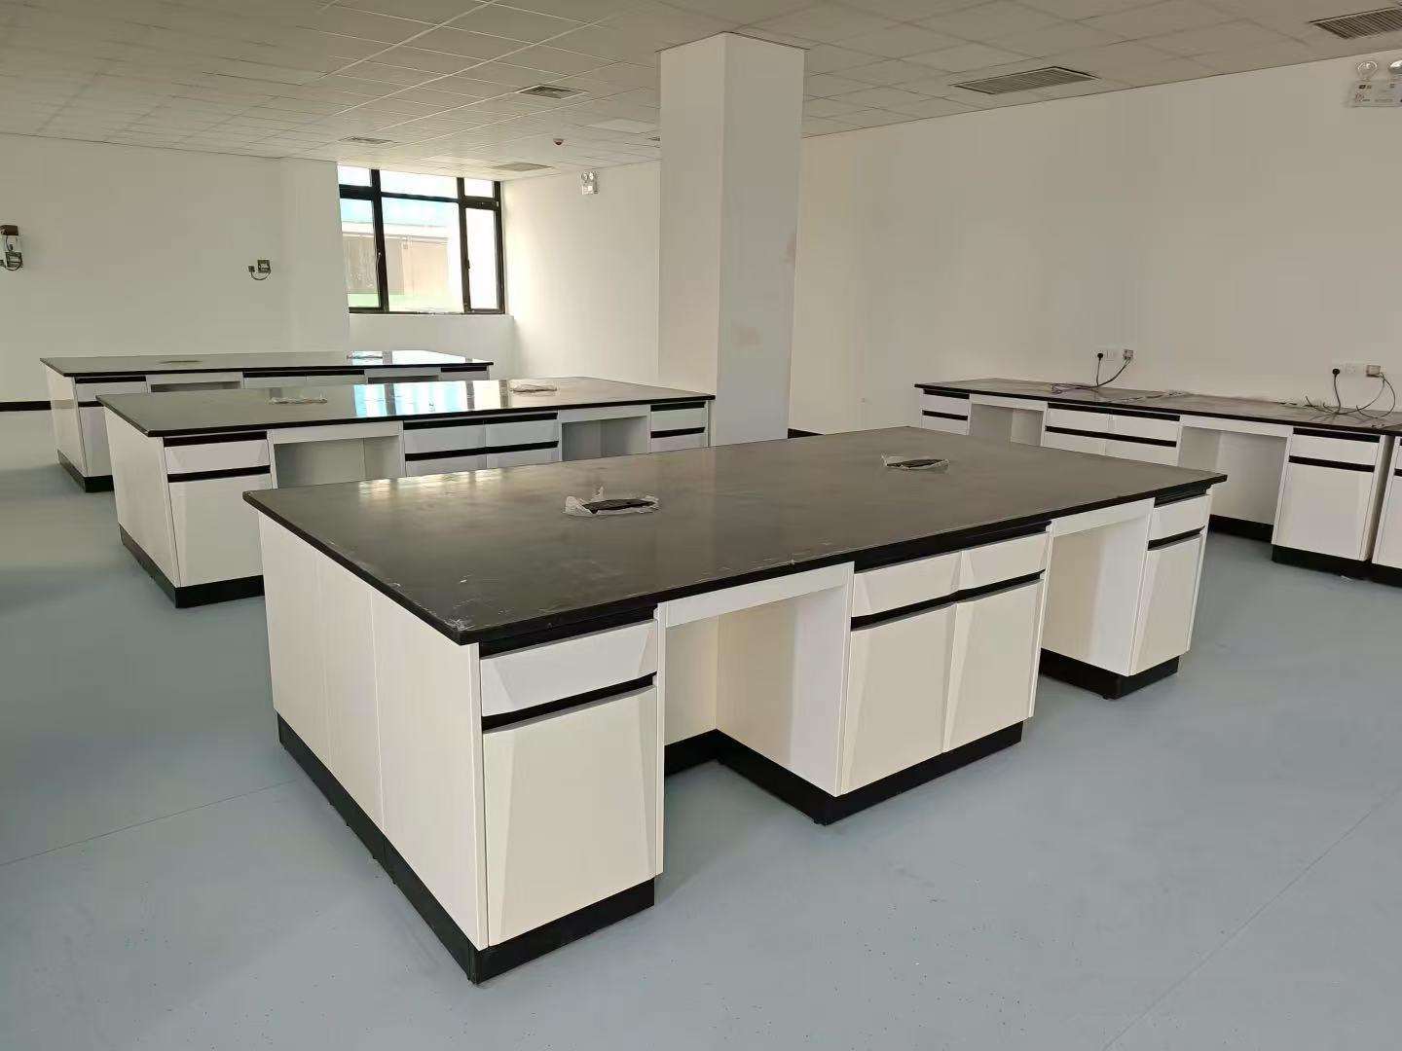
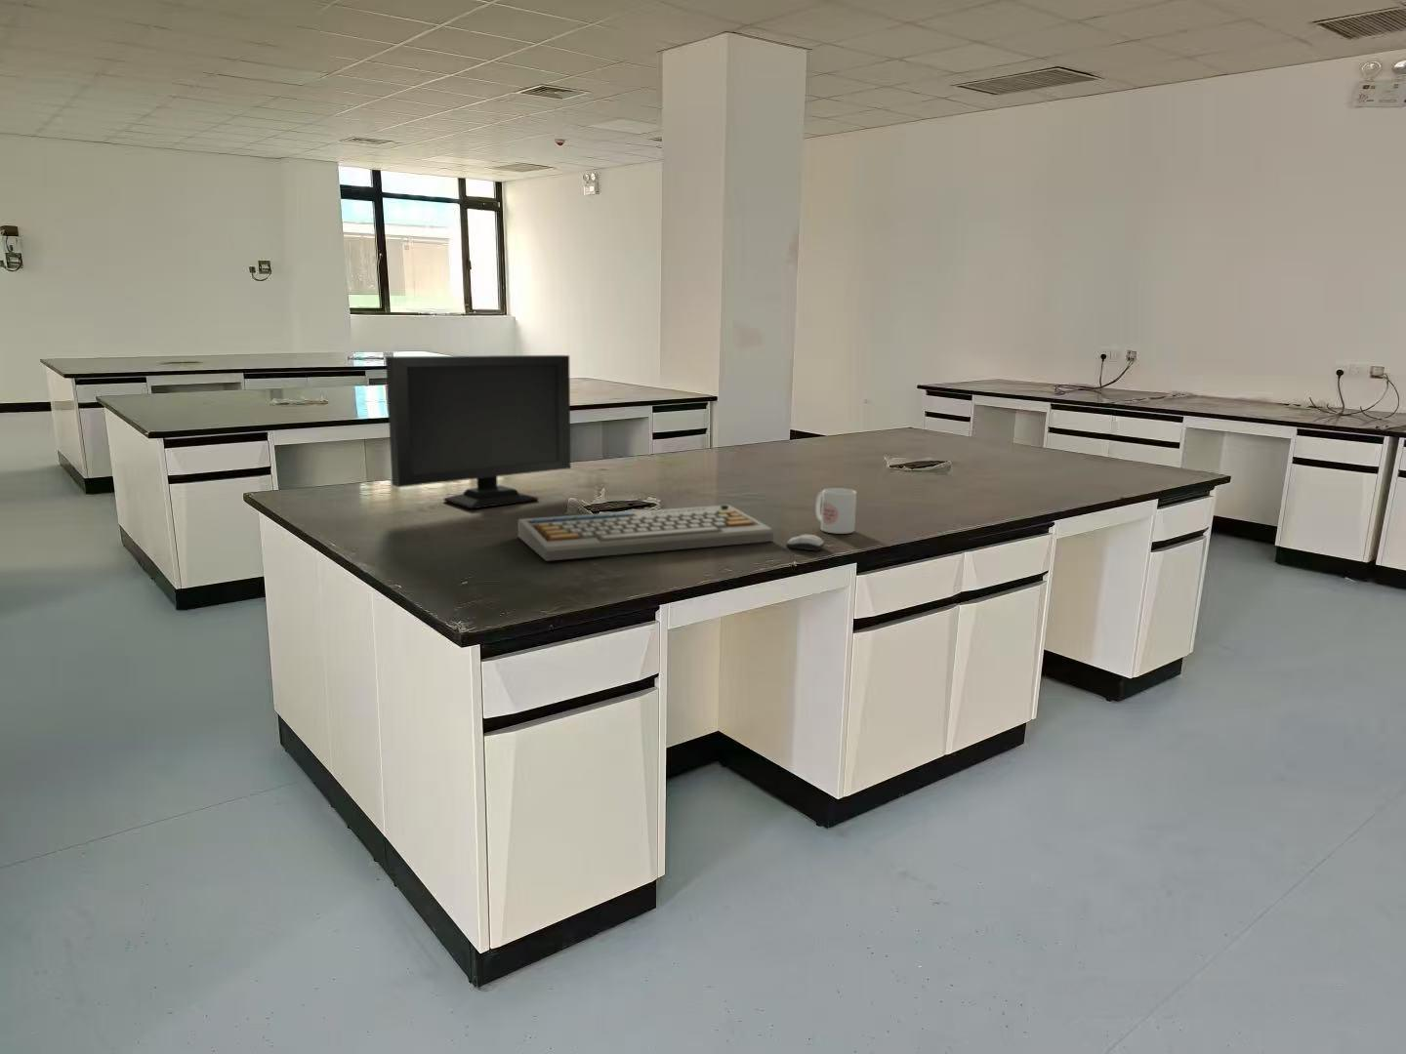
+ keyboard (645, 528)
+ computer mouse (805, 540)
+ mug (833, 508)
+ computer monitor (487, 430)
